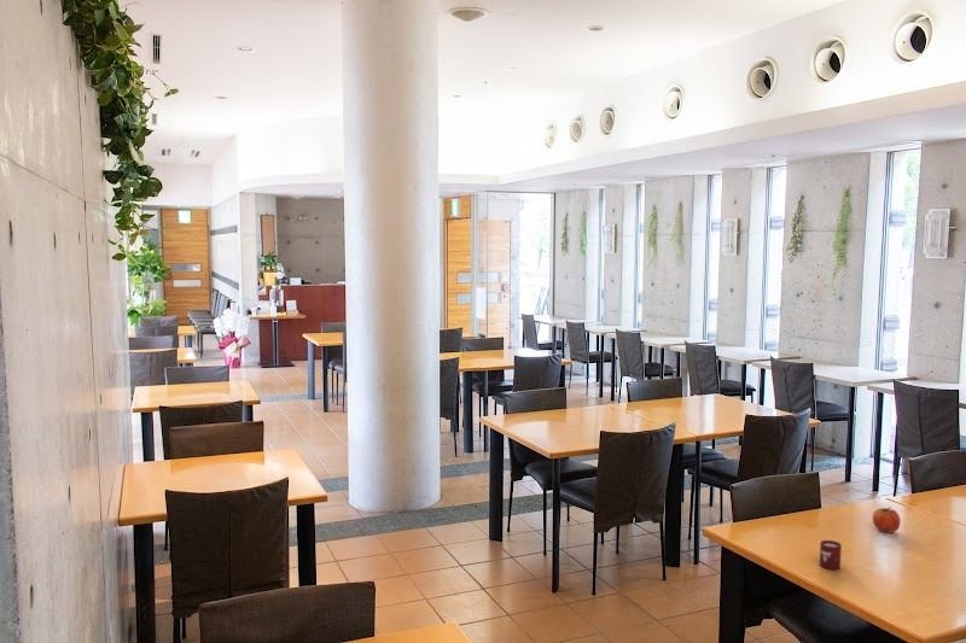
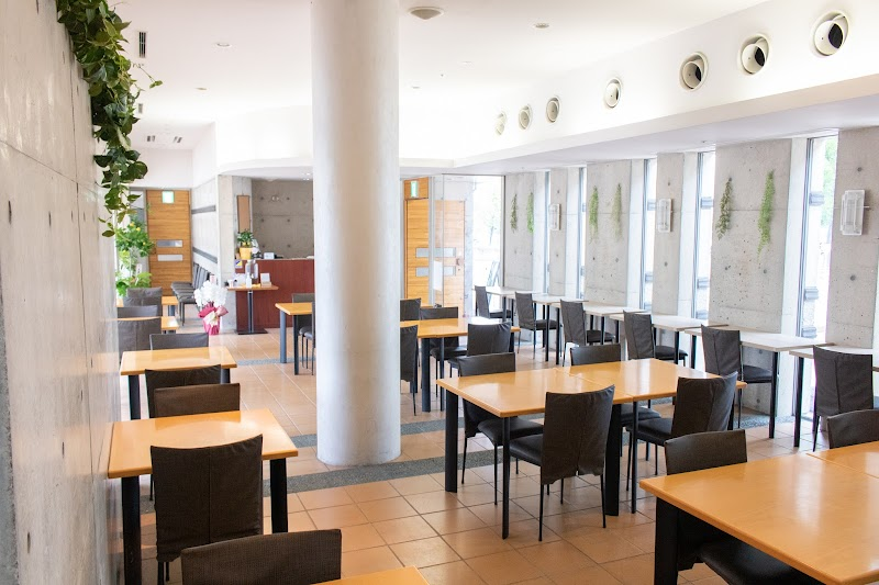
- cup (831, 553)
- fruit (886, 519)
